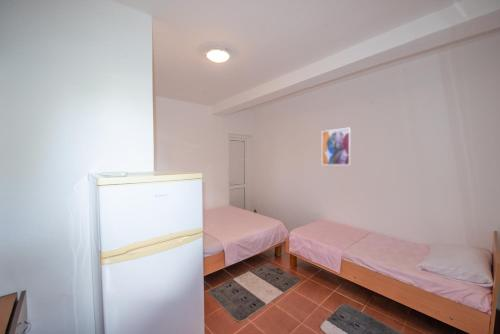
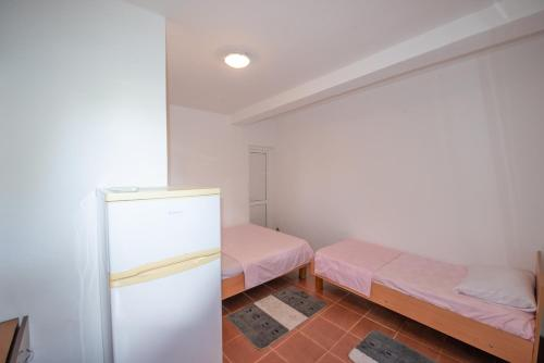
- wall art (335, 147)
